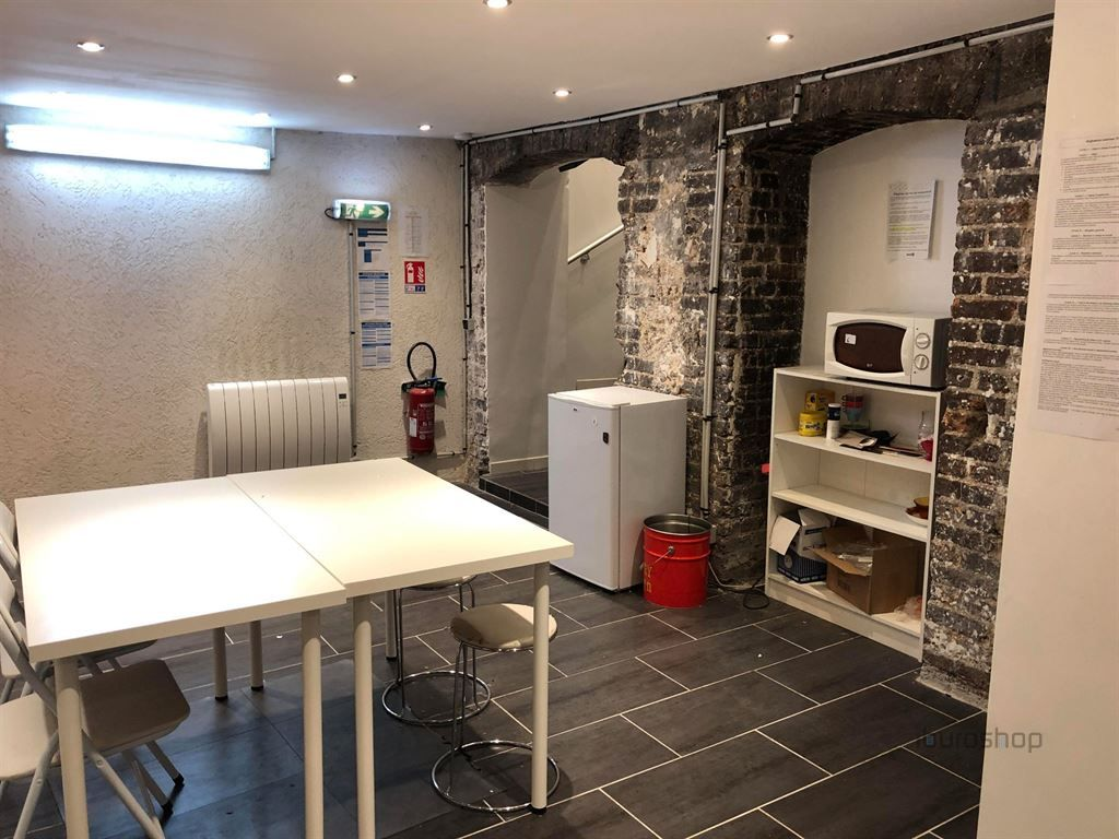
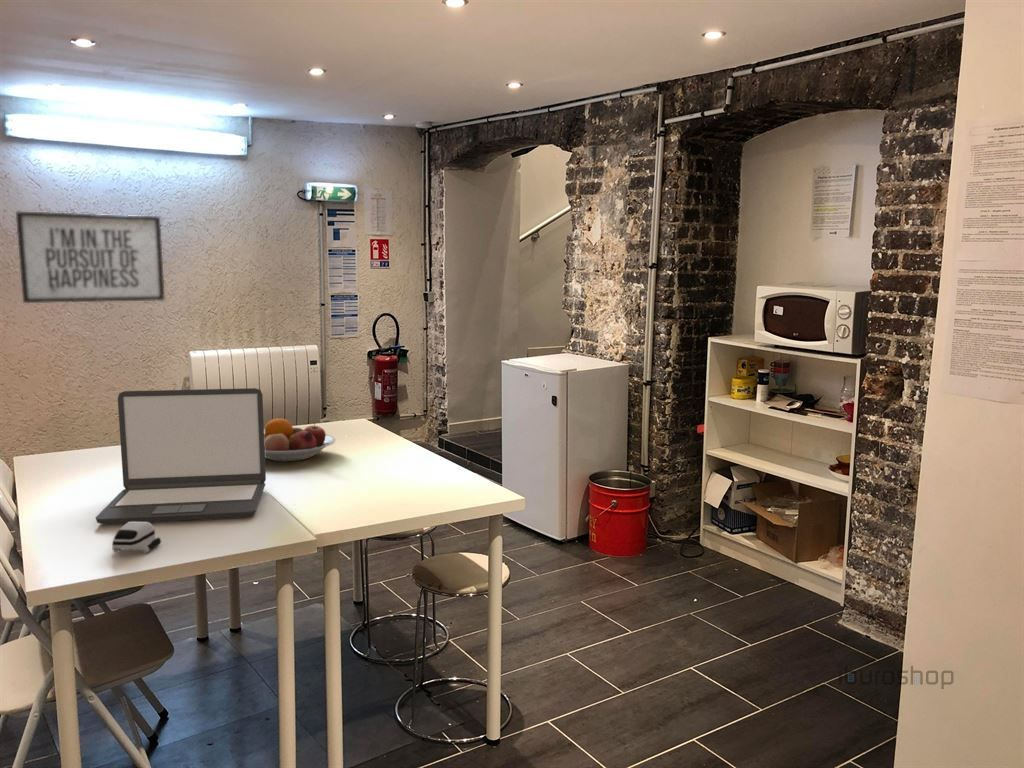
+ mirror (94, 258)
+ computer mouse (133, 537)
+ laptop (184, 452)
+ fruit bowl (289, 437)
